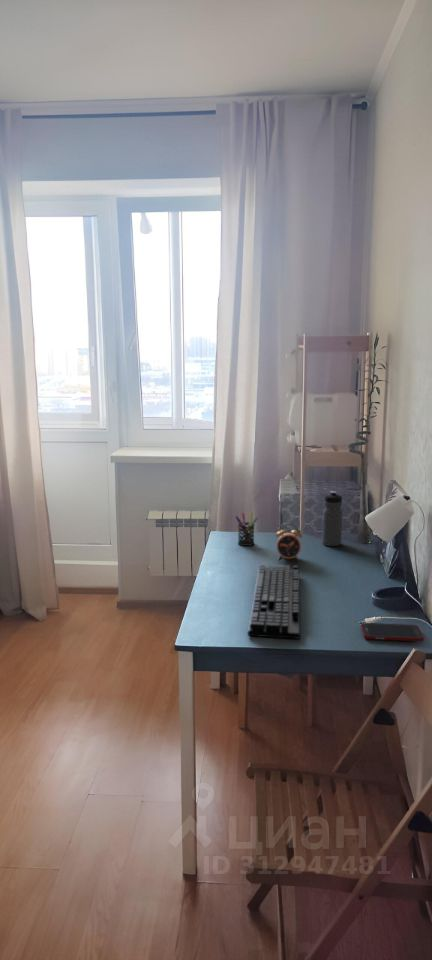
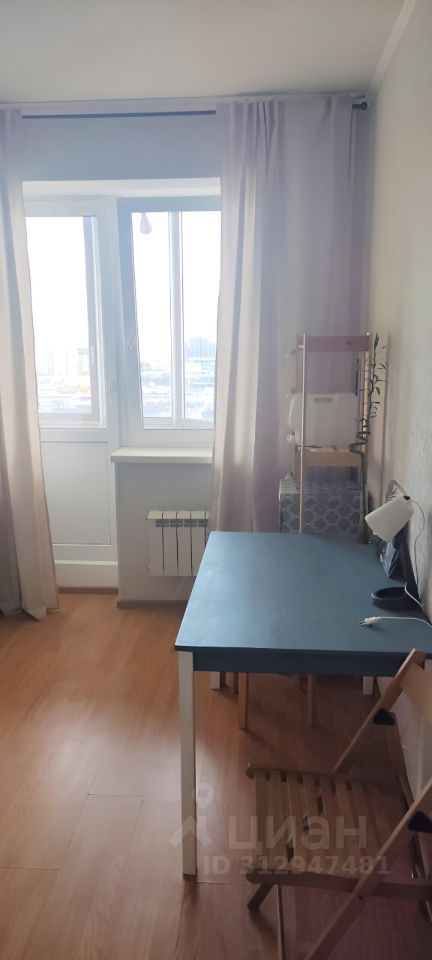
- alarm clock (288, 541)
- water bottle (332, 517)
- cell phone (391, 632)
- pen holder (247, 527)
- keyboard (276, 596)
